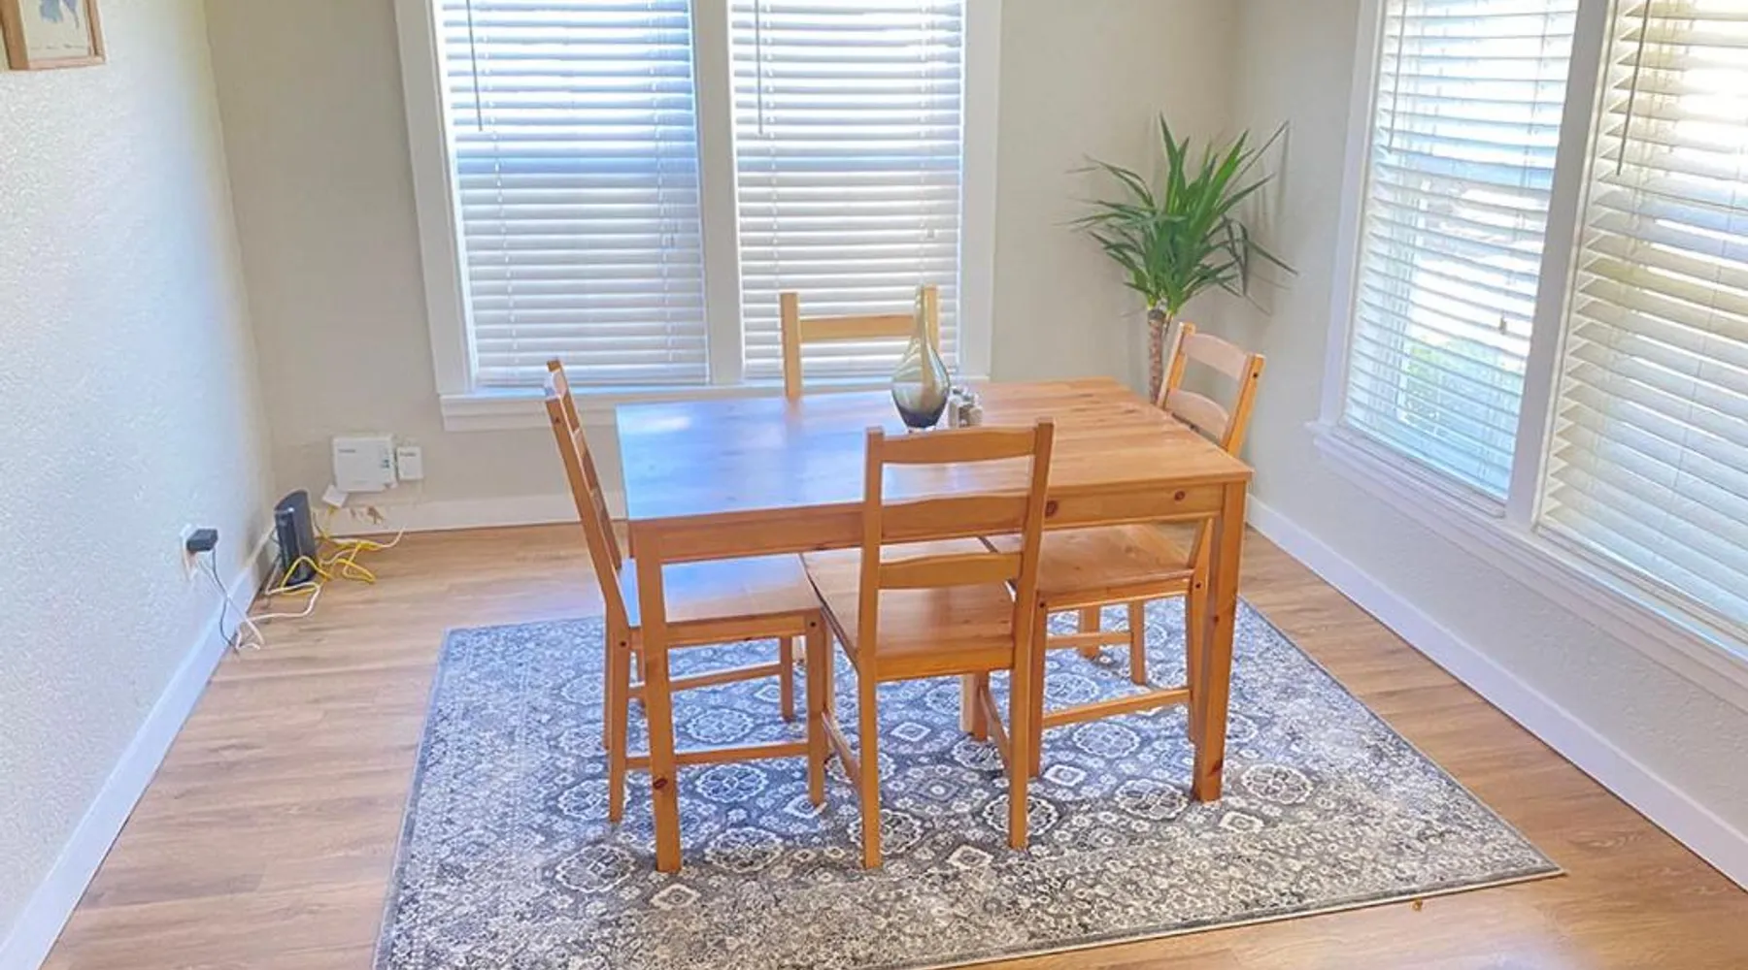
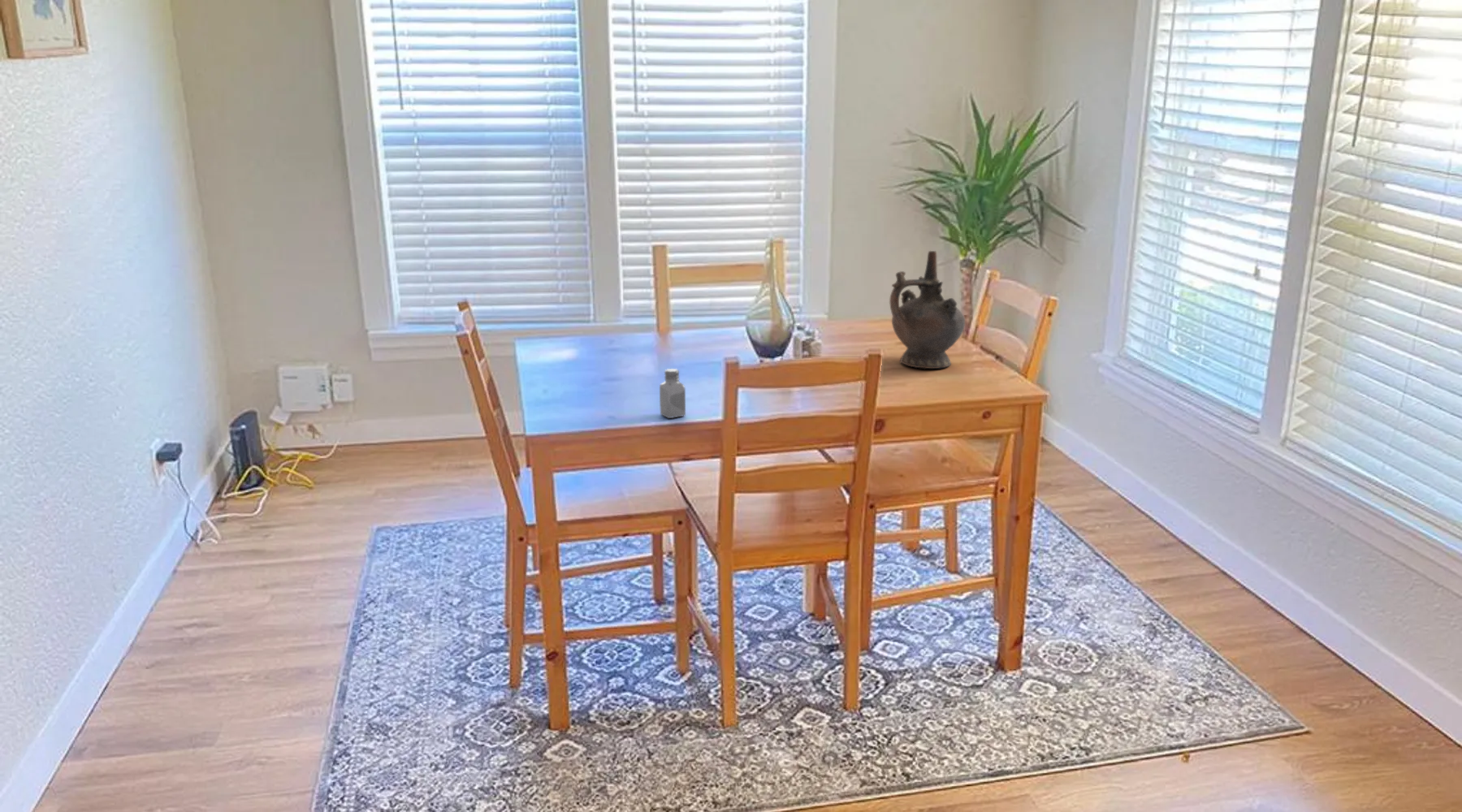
+ ceremonial vessel (925, 308)
+ saltshaker (672, 392)
